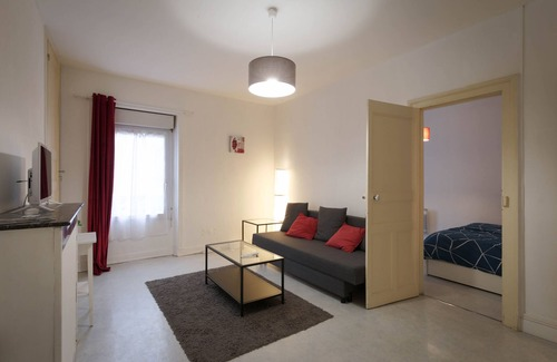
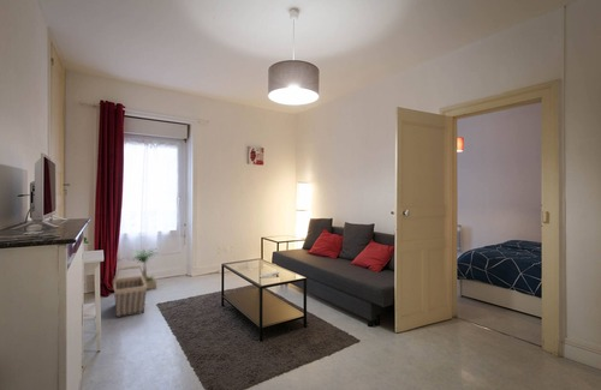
+ basket (129, 287)
+ potted plant (144, 268)
